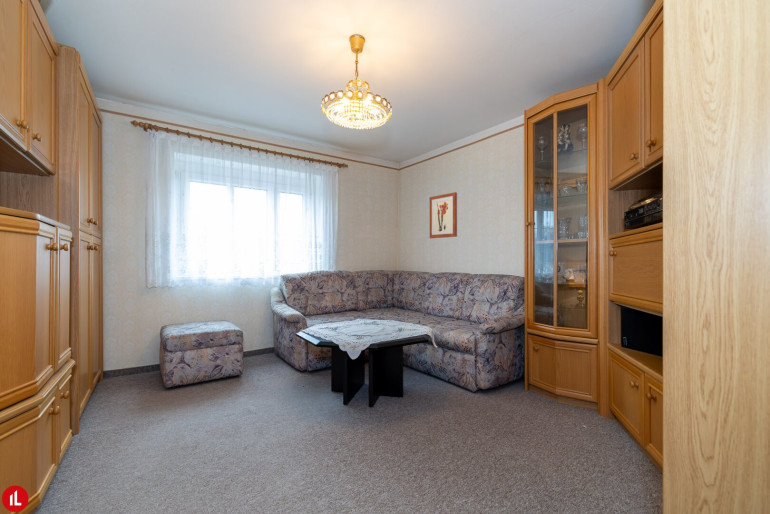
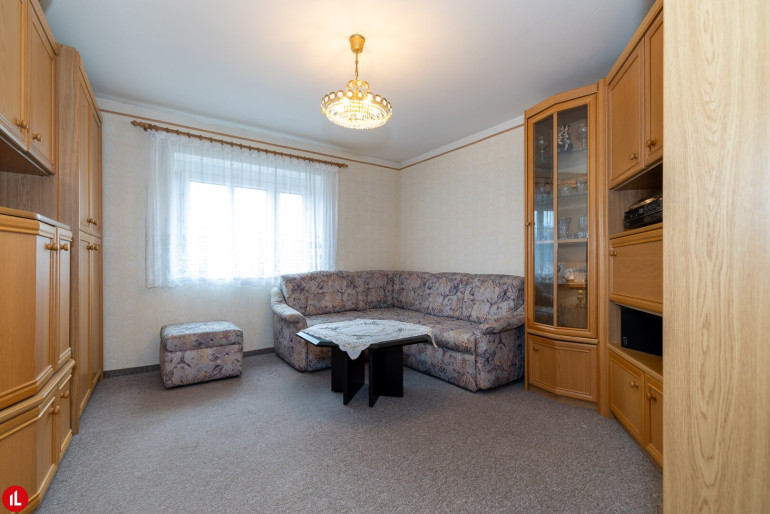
- wall art (442, 216)
